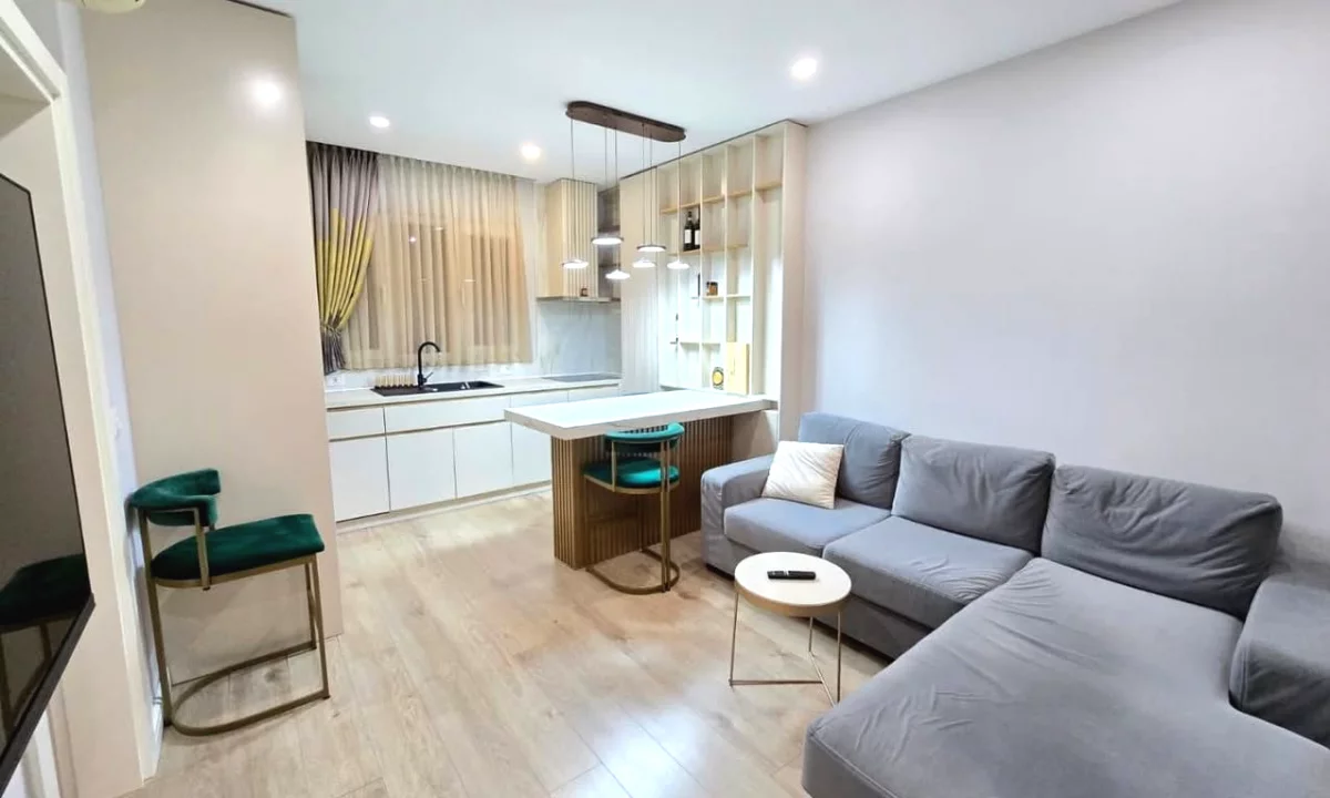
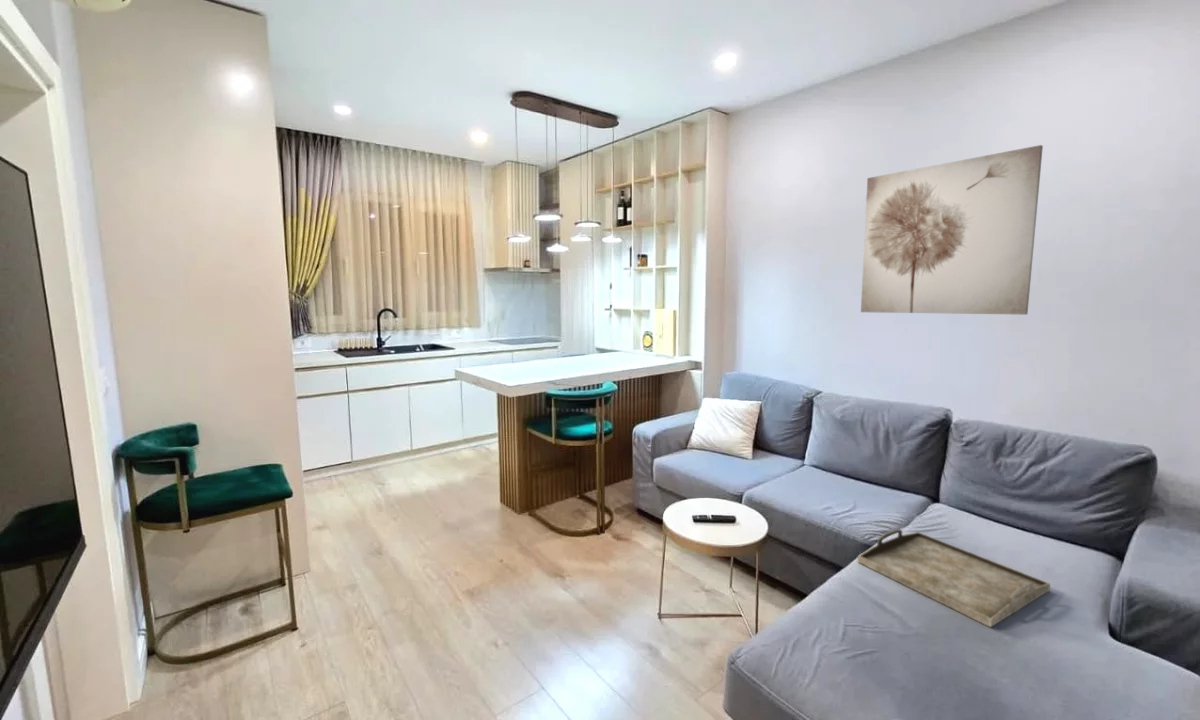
+ serving tray (949, 566)
+ wall art (939, 239)
